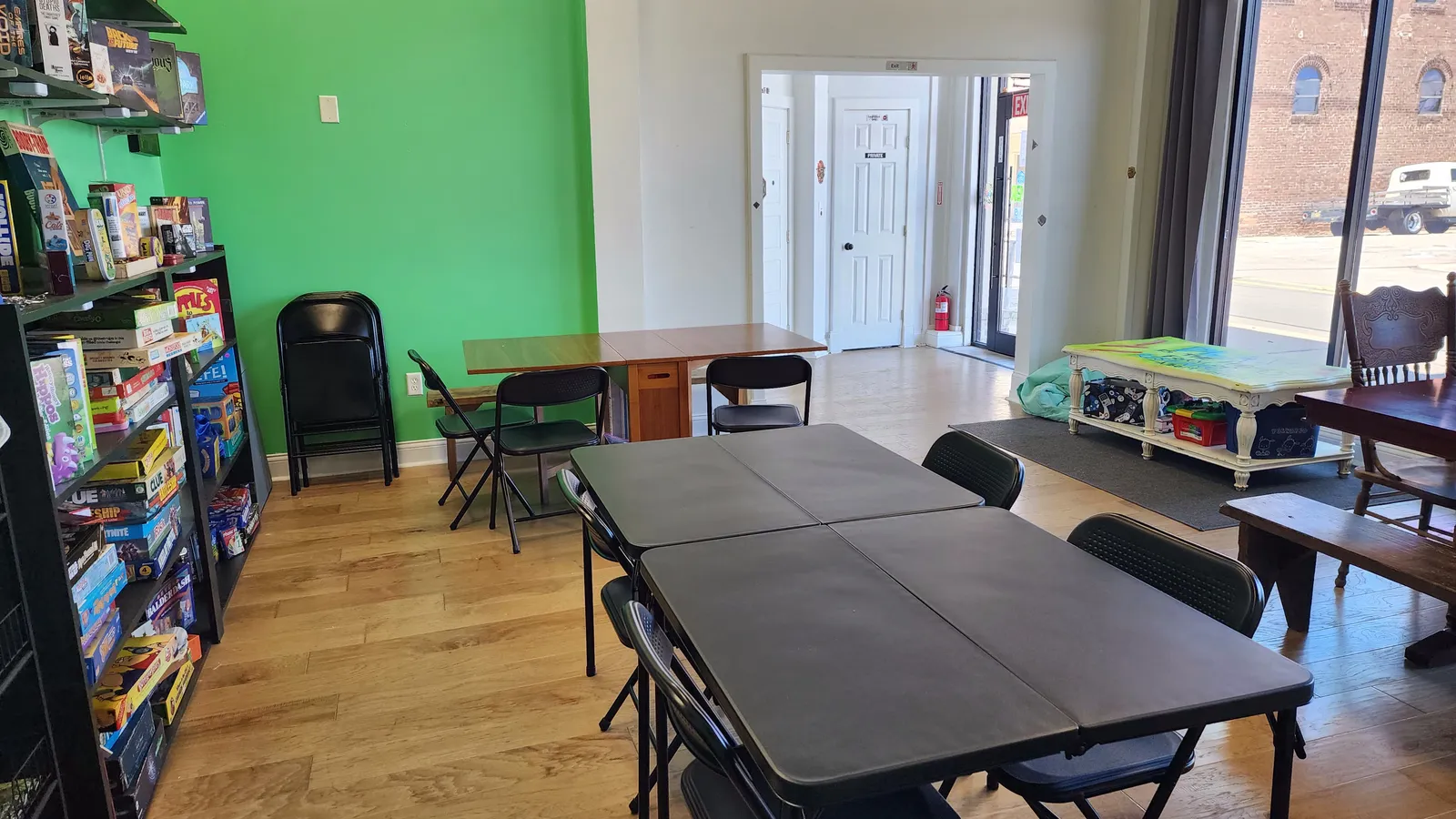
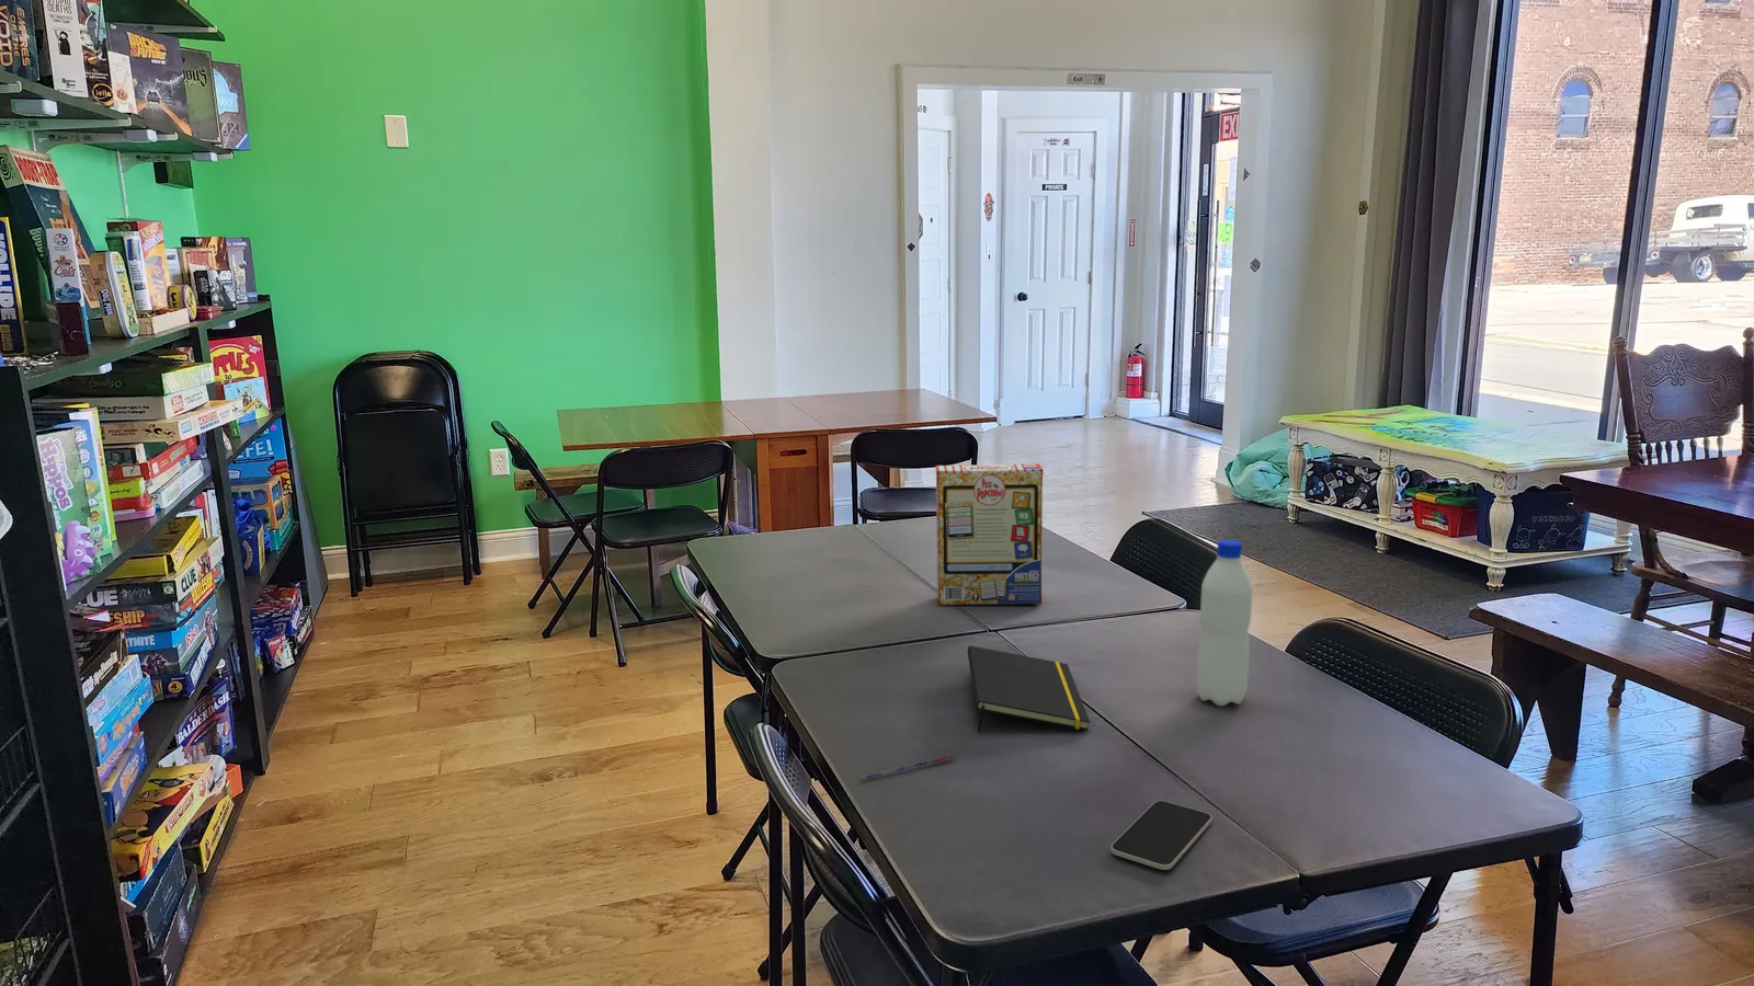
+ smartphone (1163, 833)
+ board games (989, 533)
+ pen (907, 767)
+ notepad (1024, 685)
+ water bottle (1224, 621)
